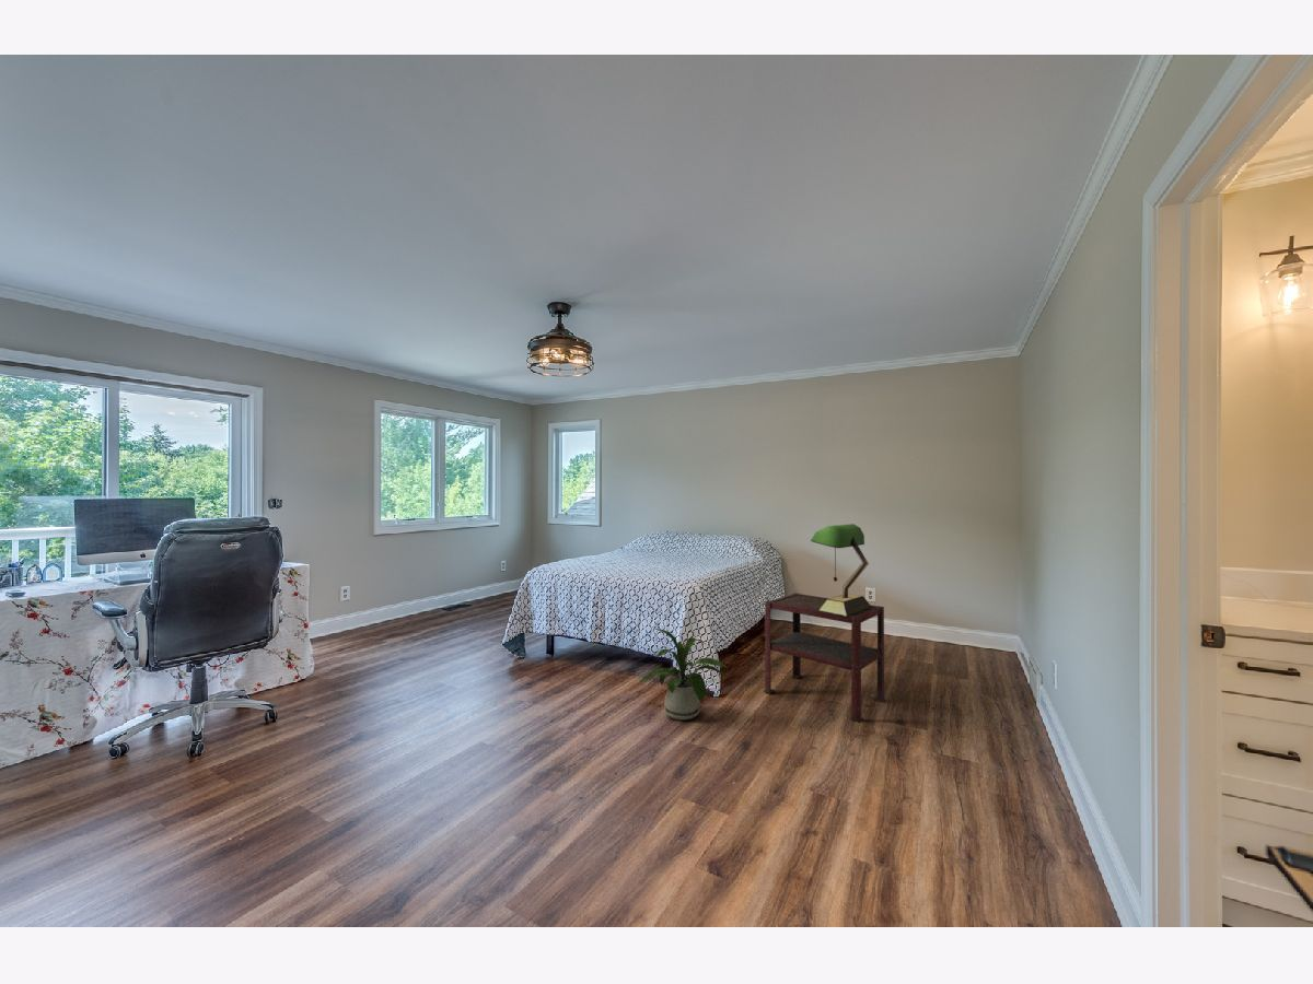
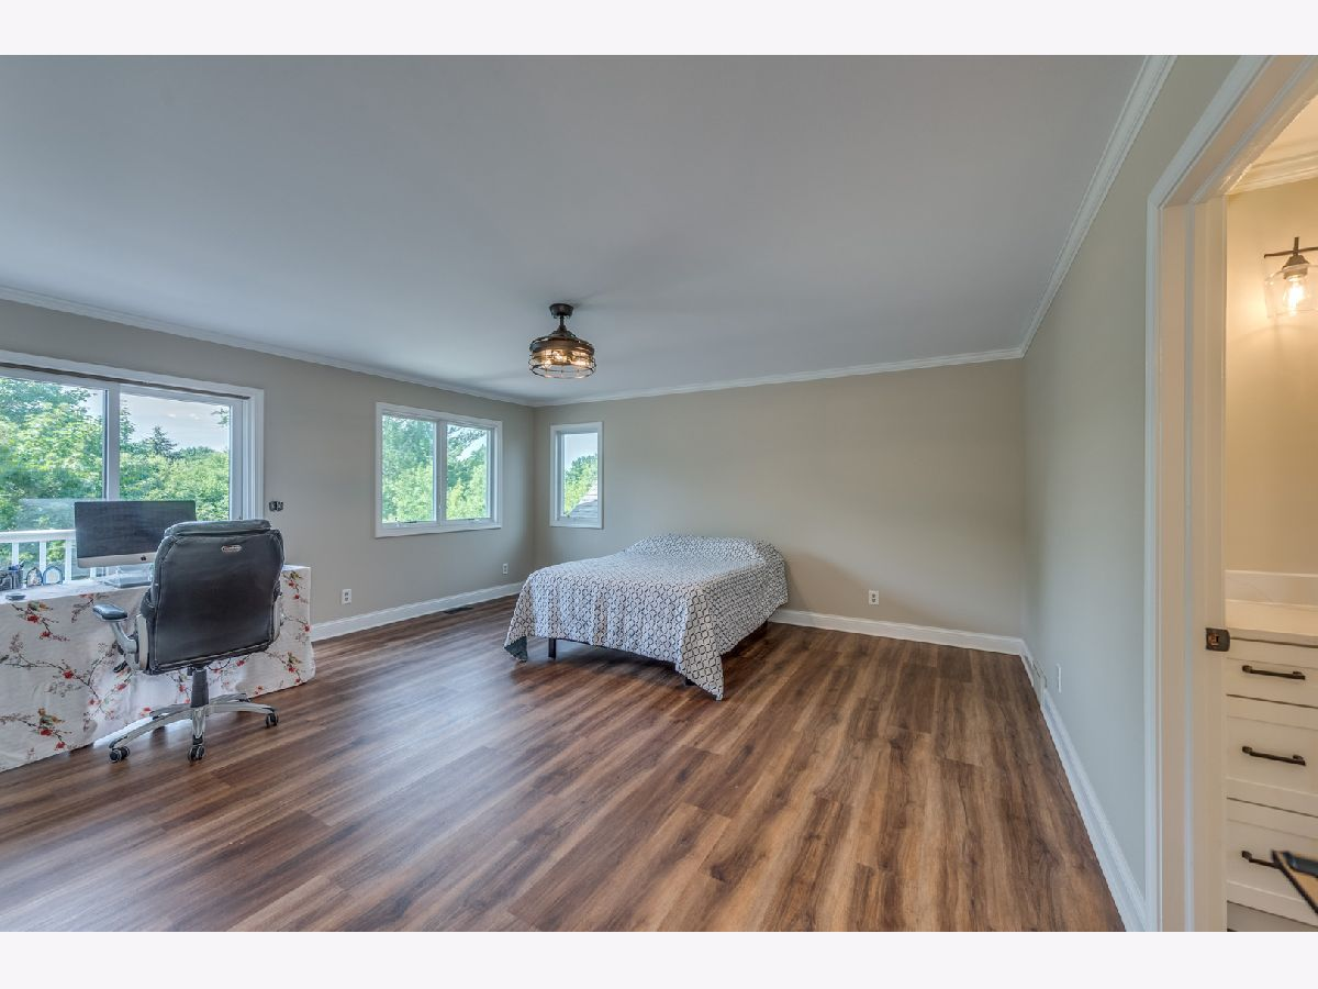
- table lamp (835, 566)
- side table (823, 649)
- house plant (685, 675)
